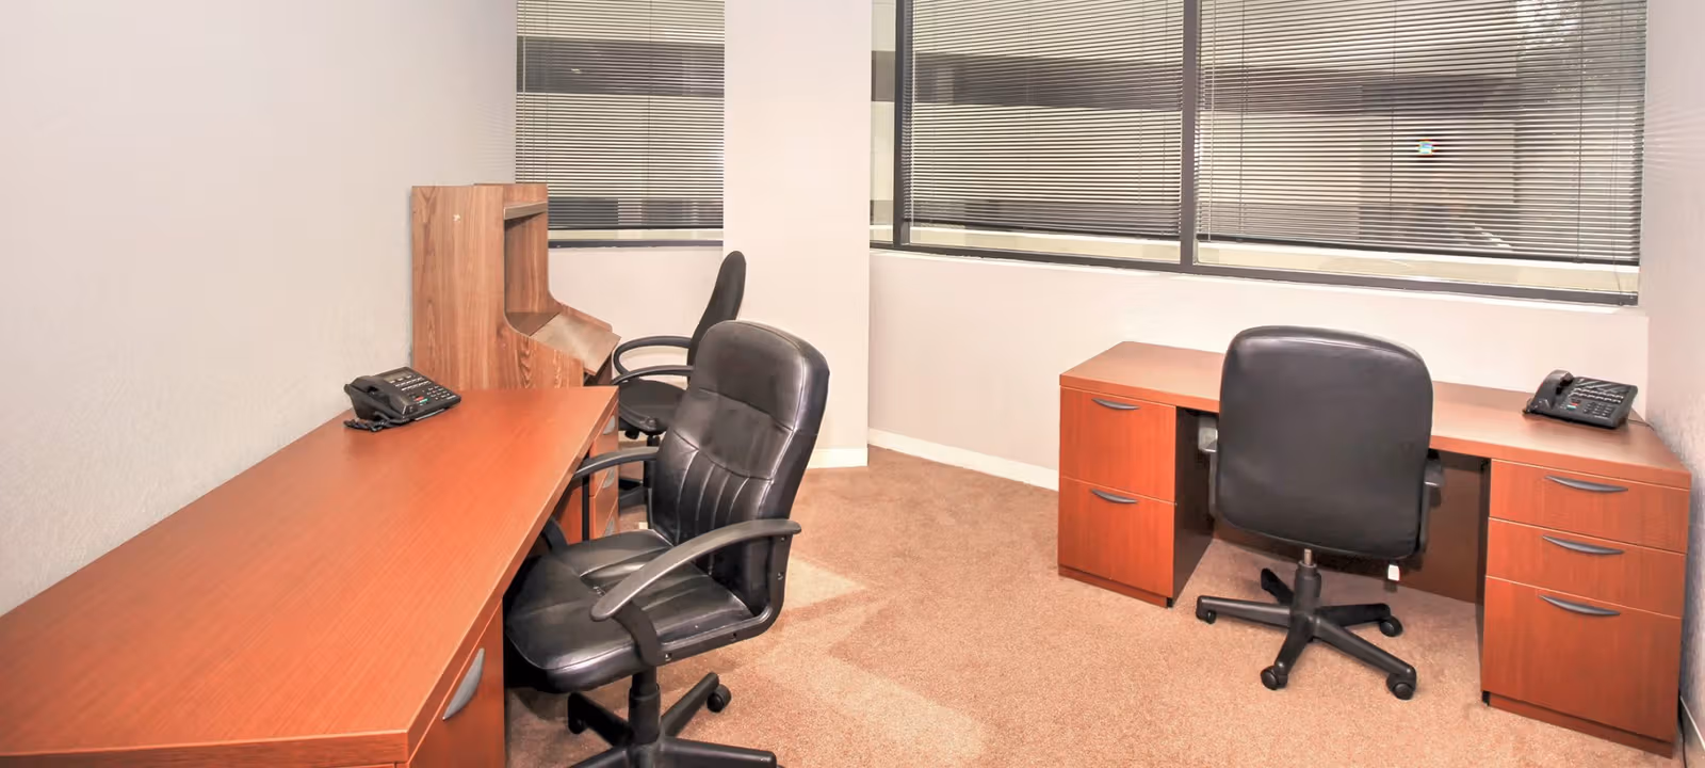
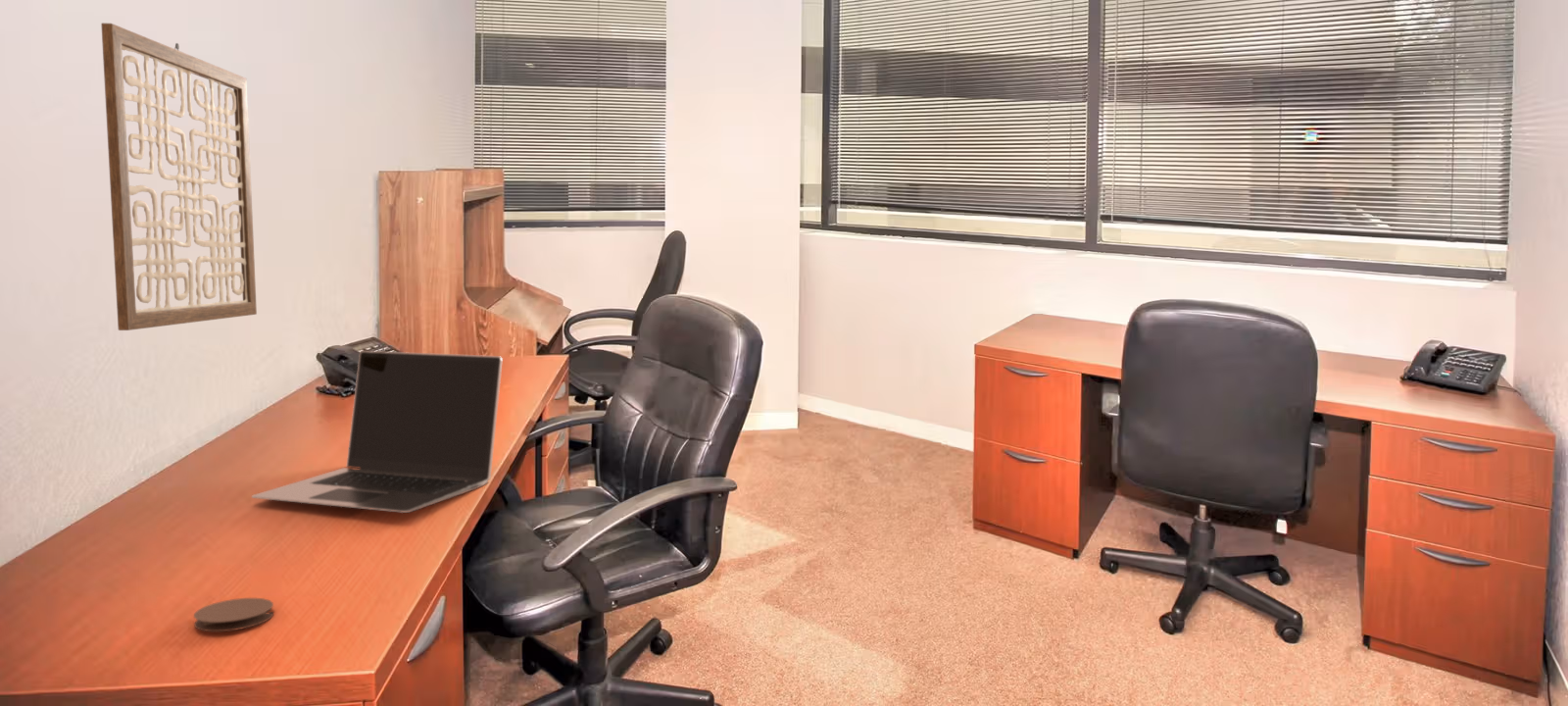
+ wall art (191, 183)
+ laptop (381, 425)
+ coaster (234, 614)
